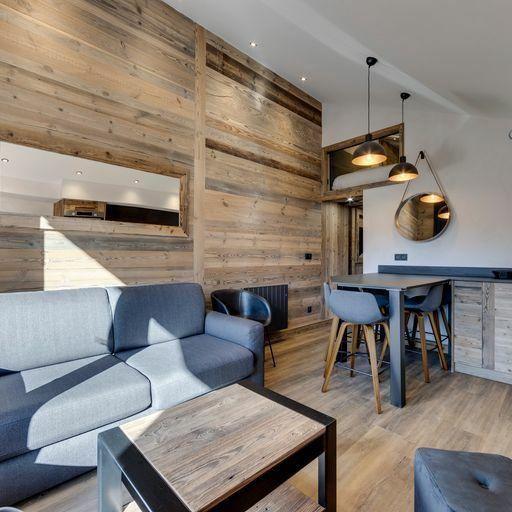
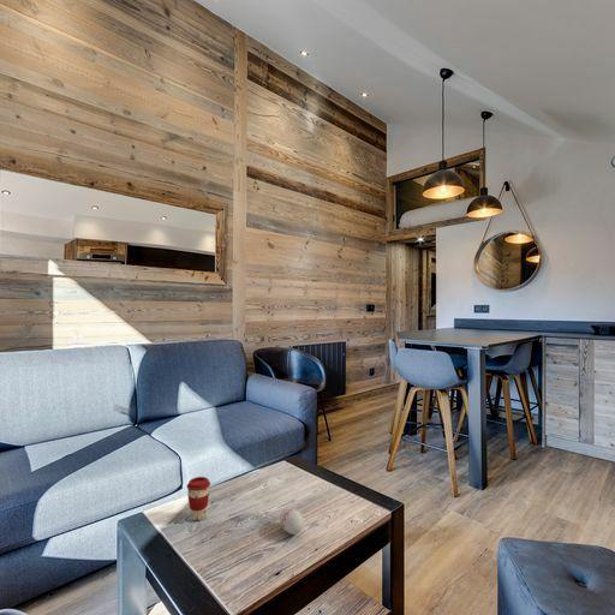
+ coffee cup (198, 498)
+ decorative egg (291, 520)
